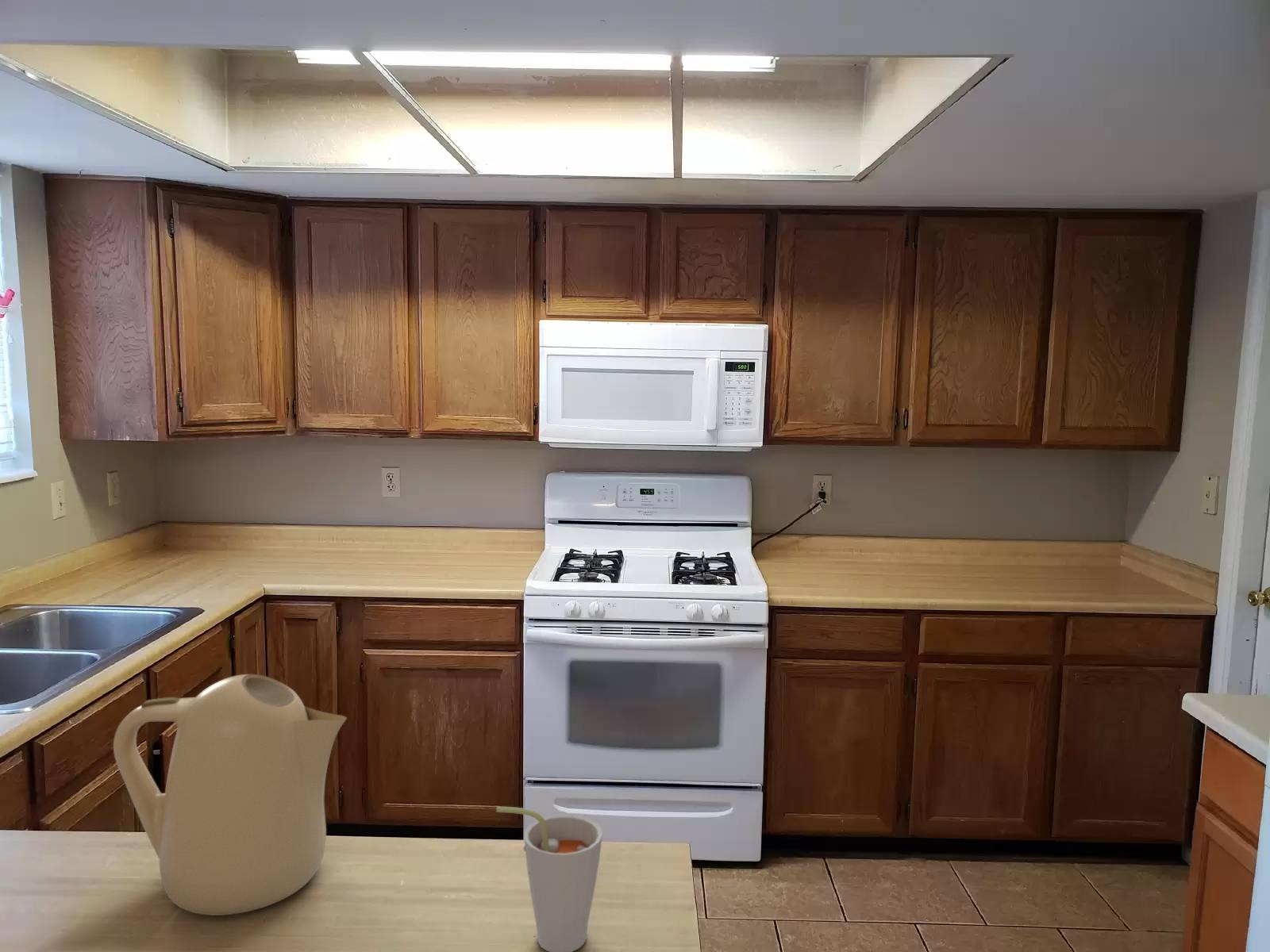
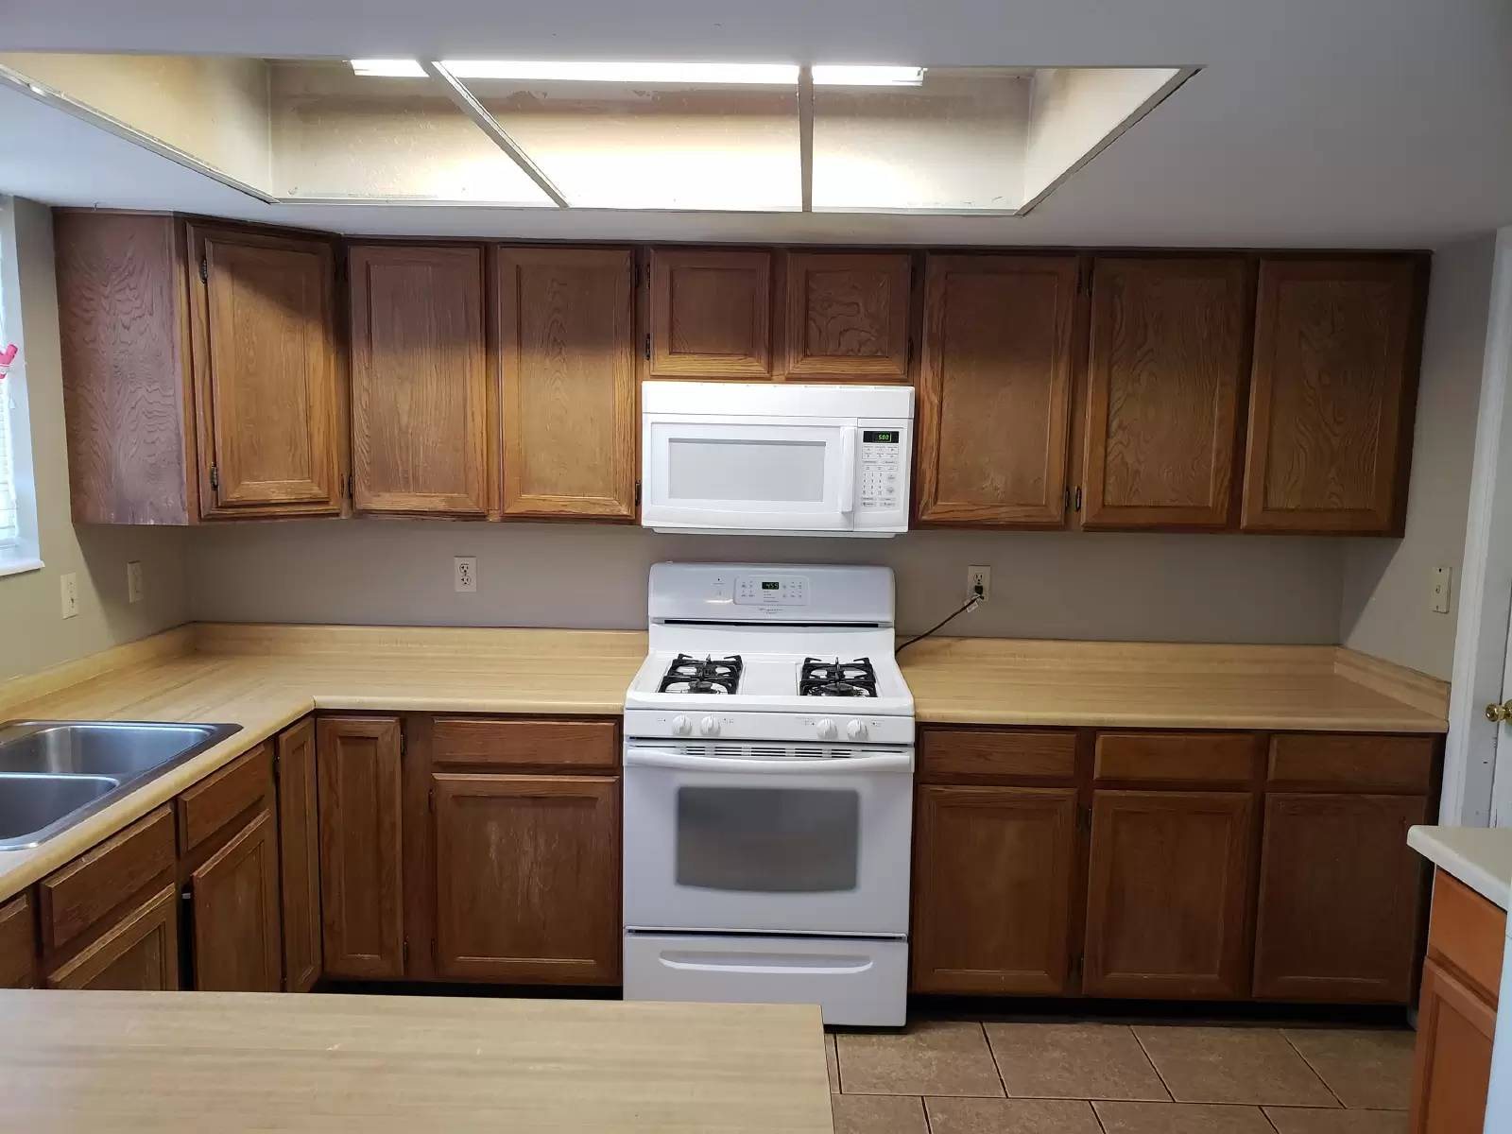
- cup (550, 869)
- kettle (233, 780)
